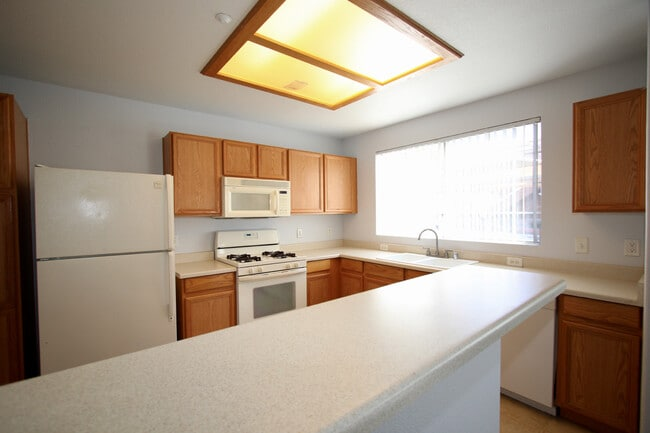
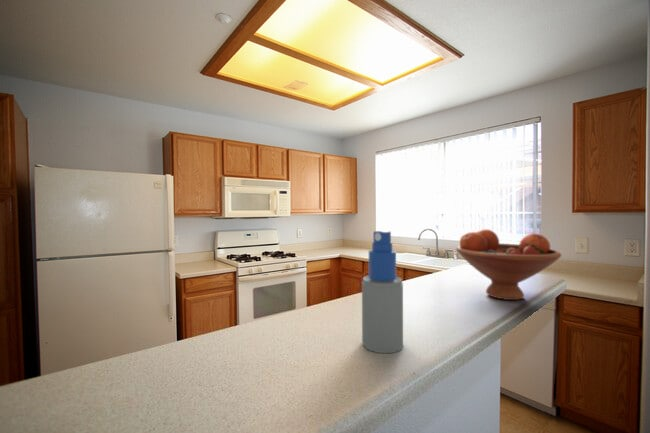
+ fruit bowl (504, 263)
+ spray bottle (382, 287)
